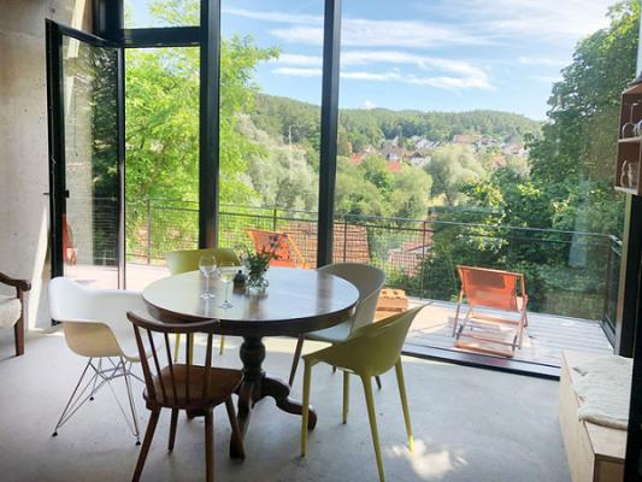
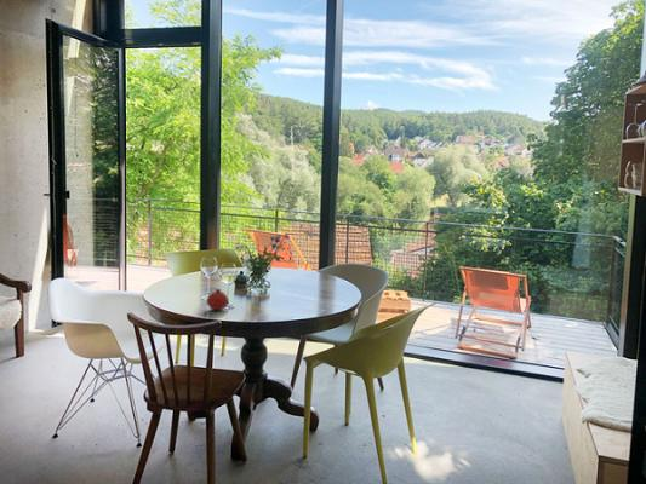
+ fruit (217, 299)
